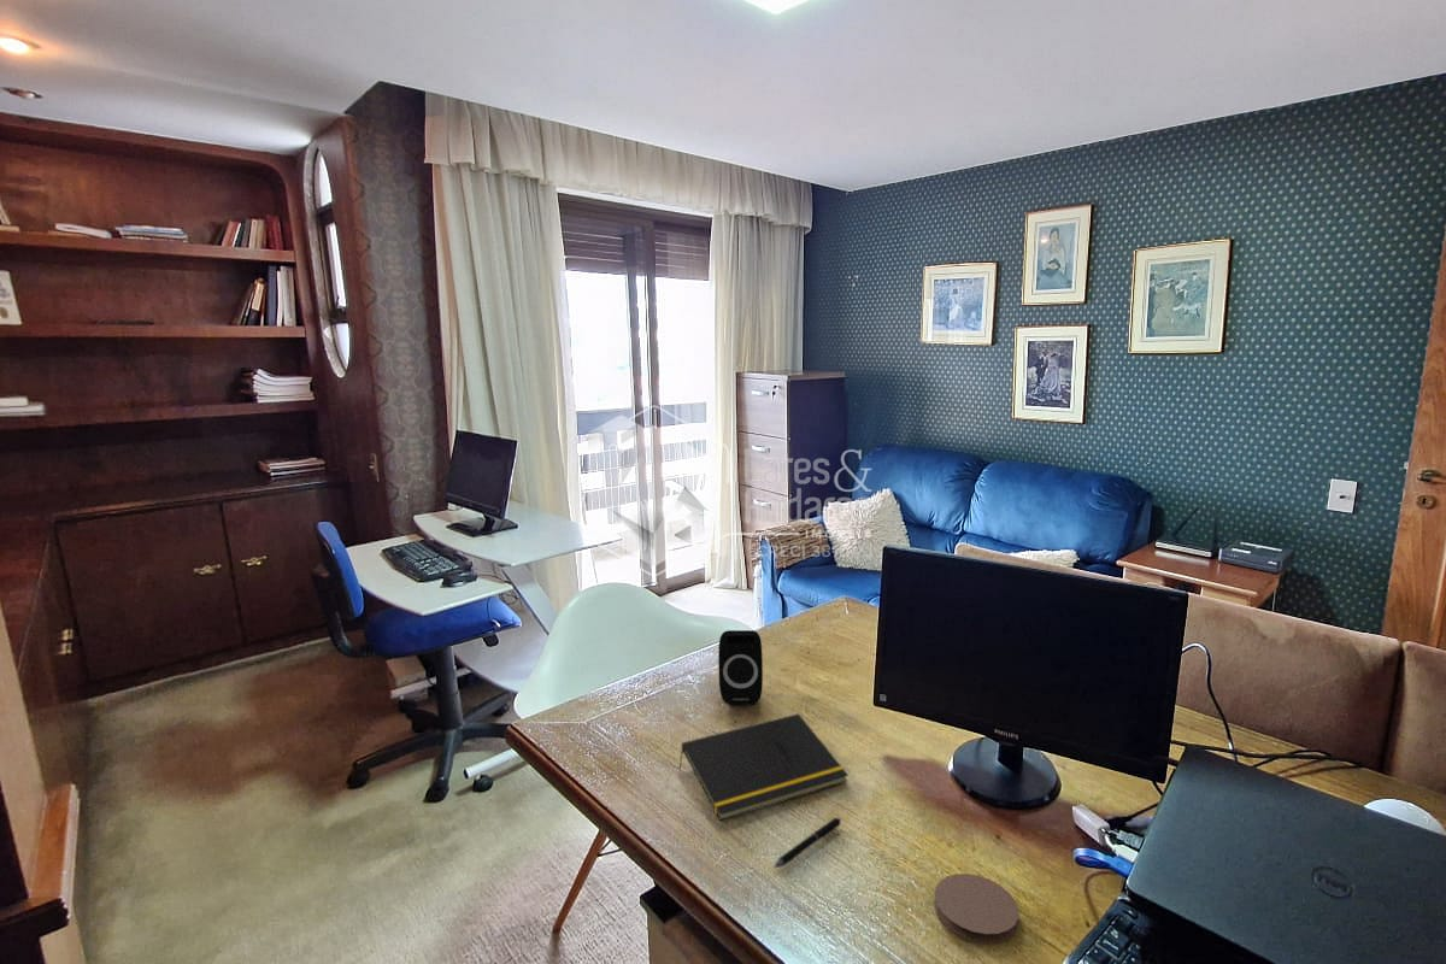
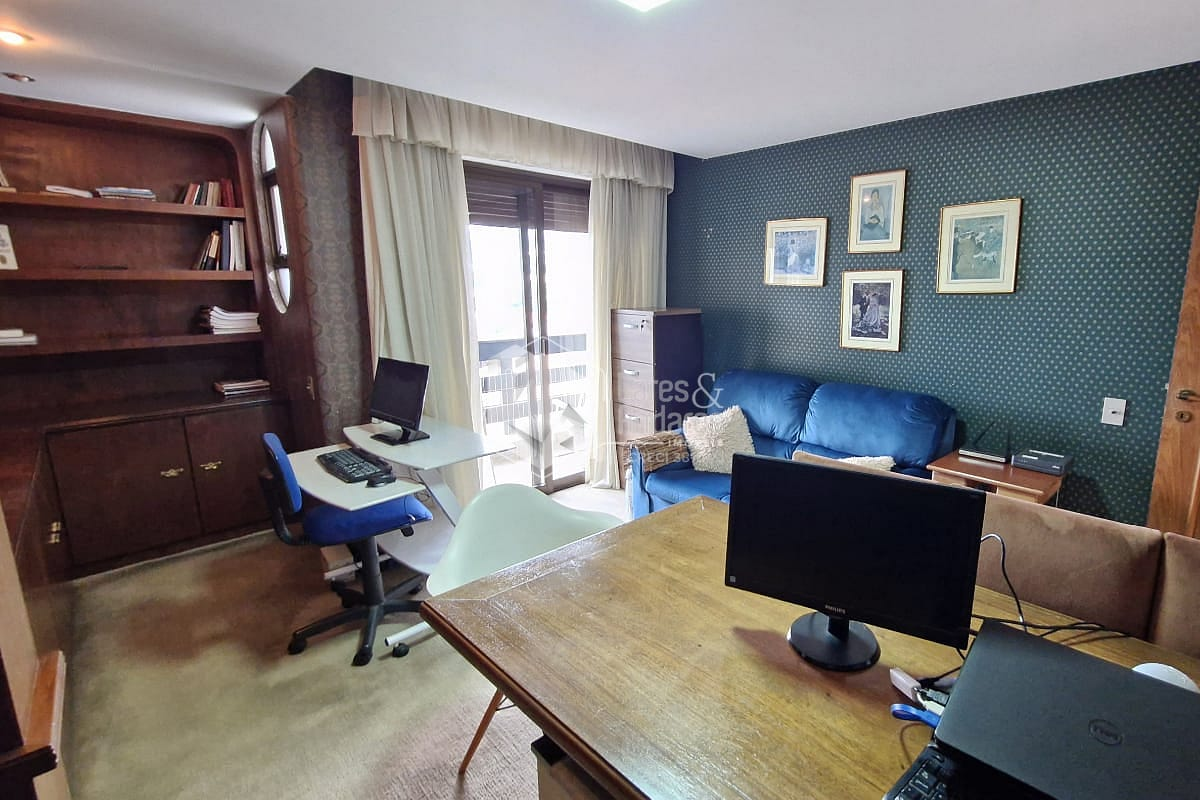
- notepad (763, 762)
- pen (807, 842)
- speaker (741, 660)
- coaster (975, 906)
